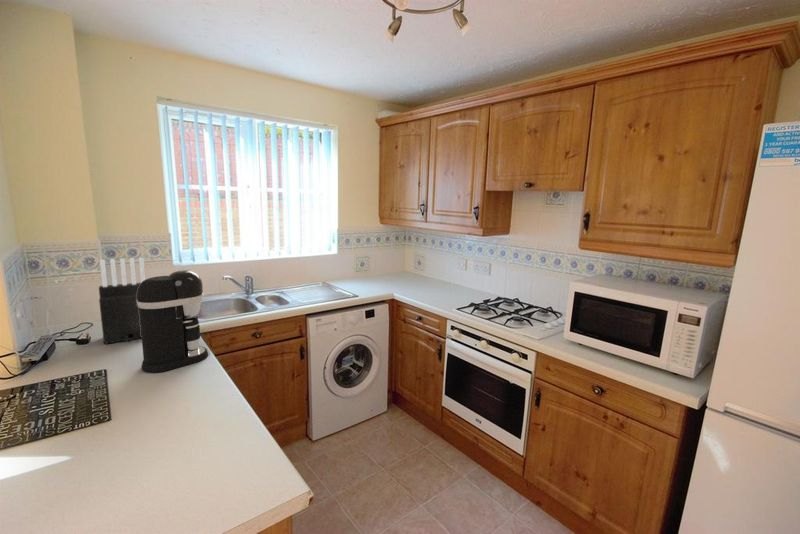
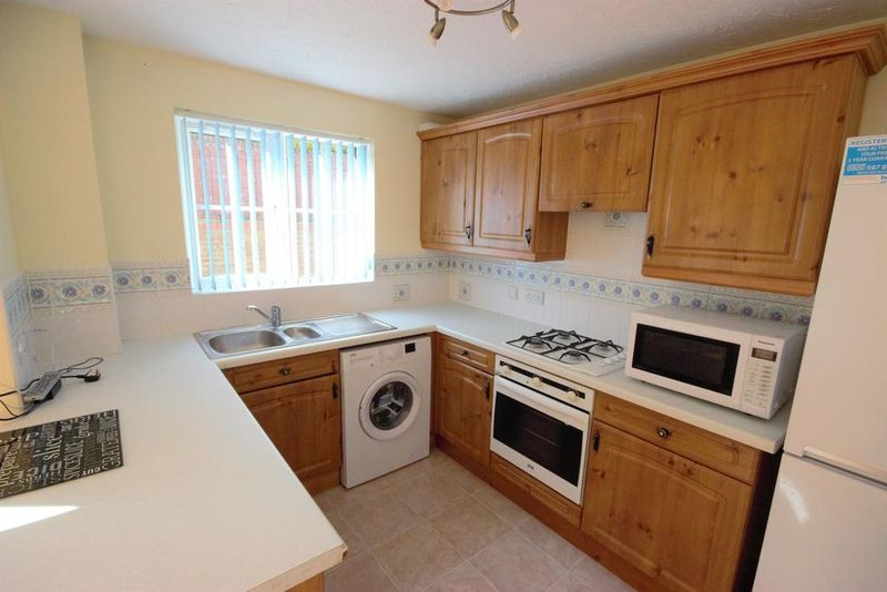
- knife block (125, 299)
- coffee maker (173, 317)
